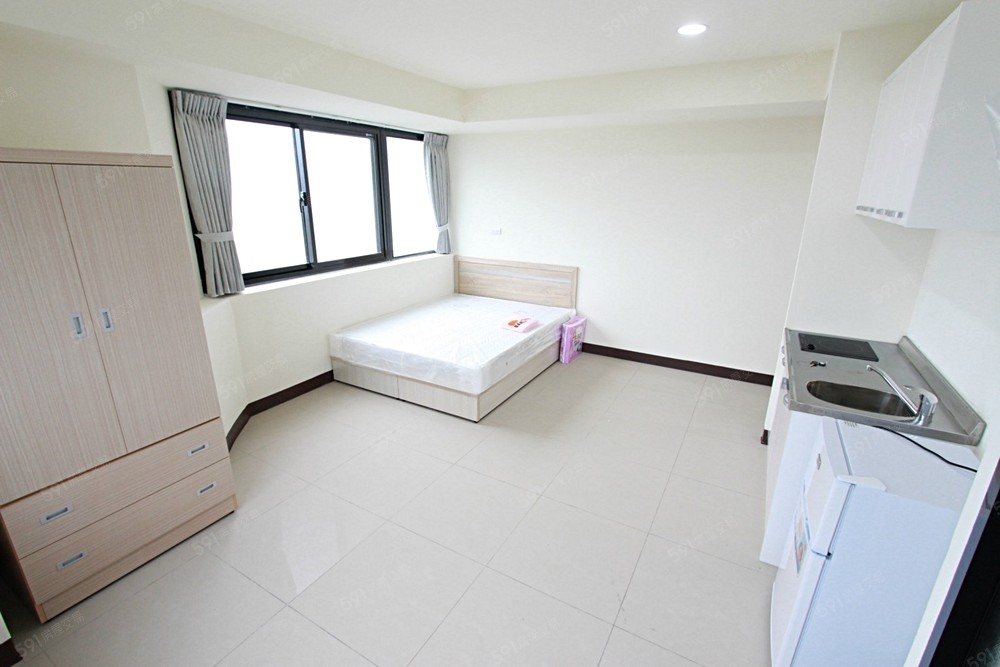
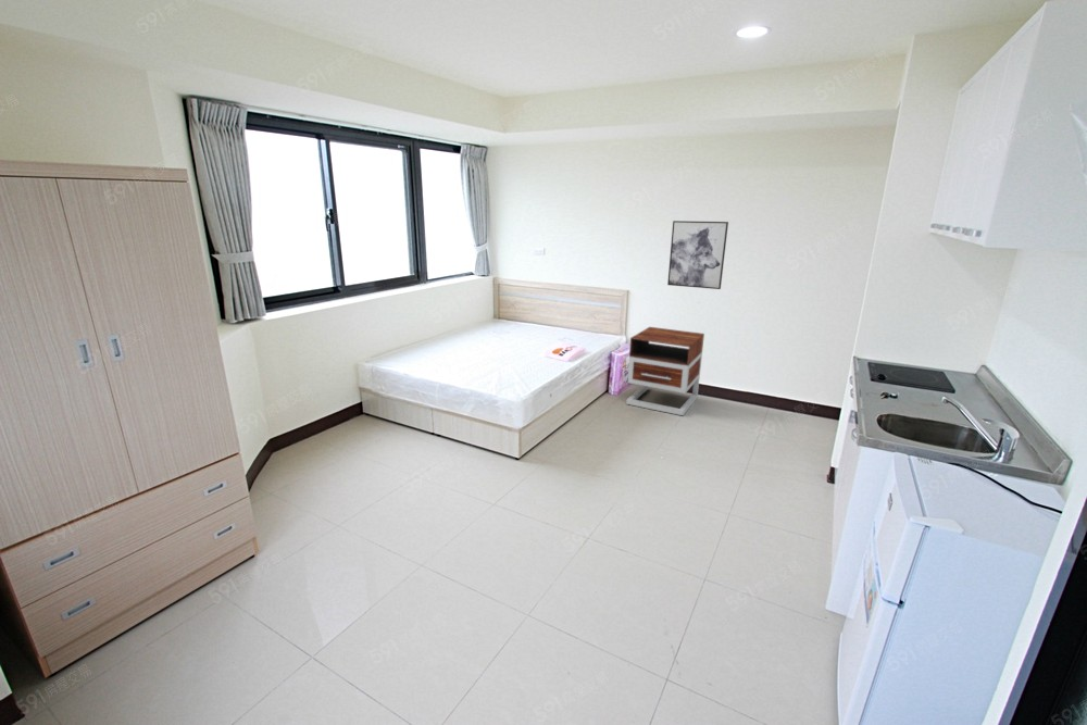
+ nightstand (664, 368)
+ wall art (696, 254)
